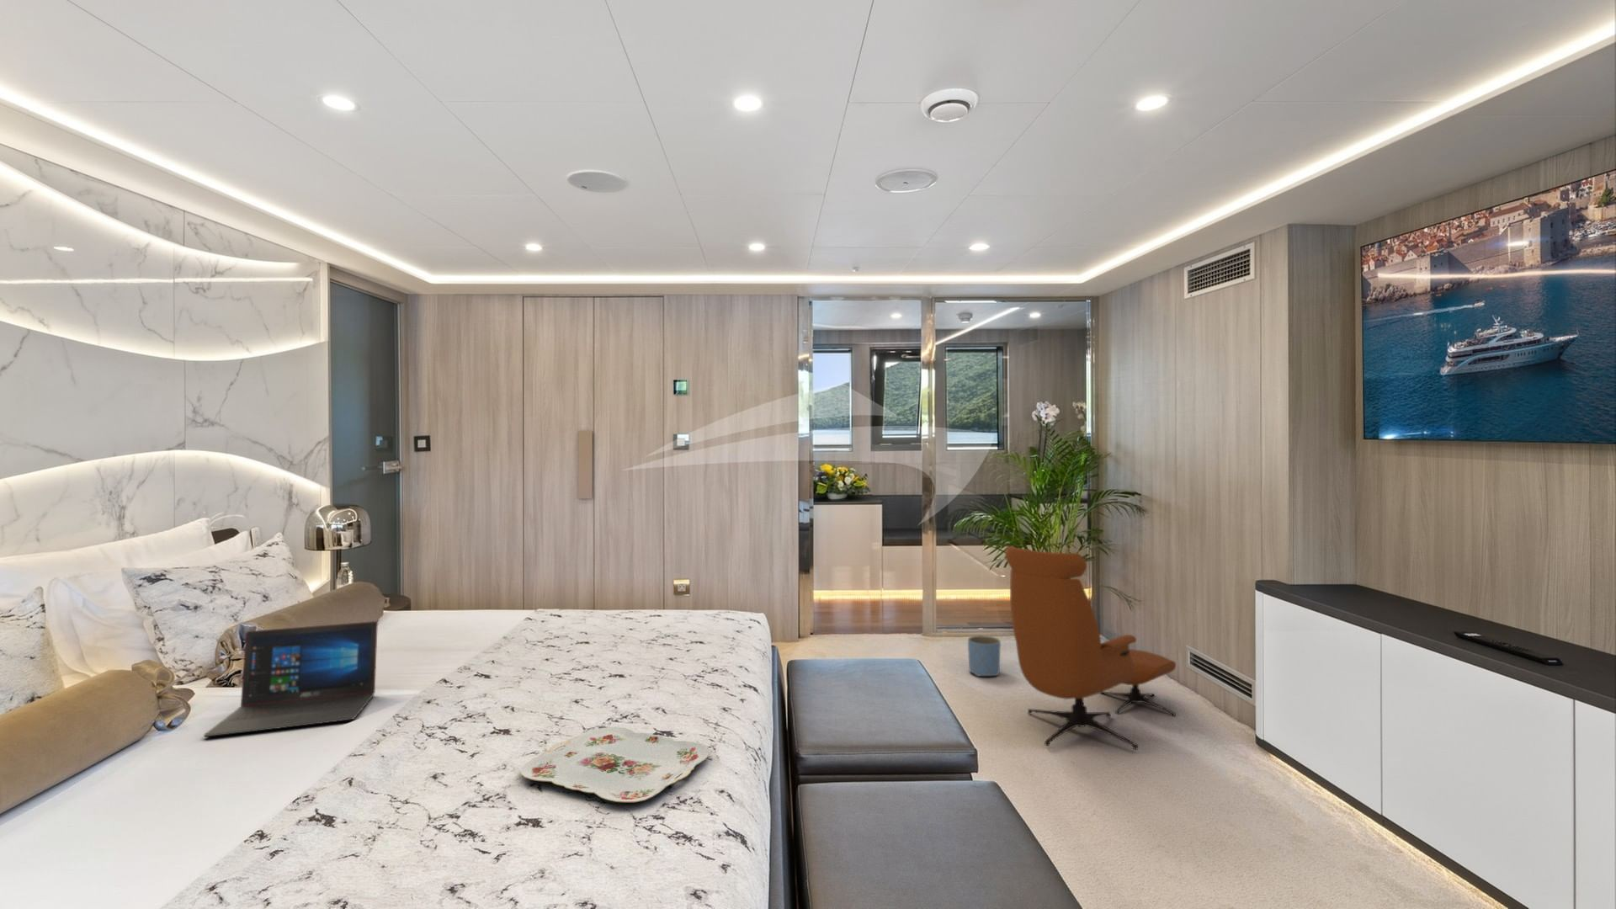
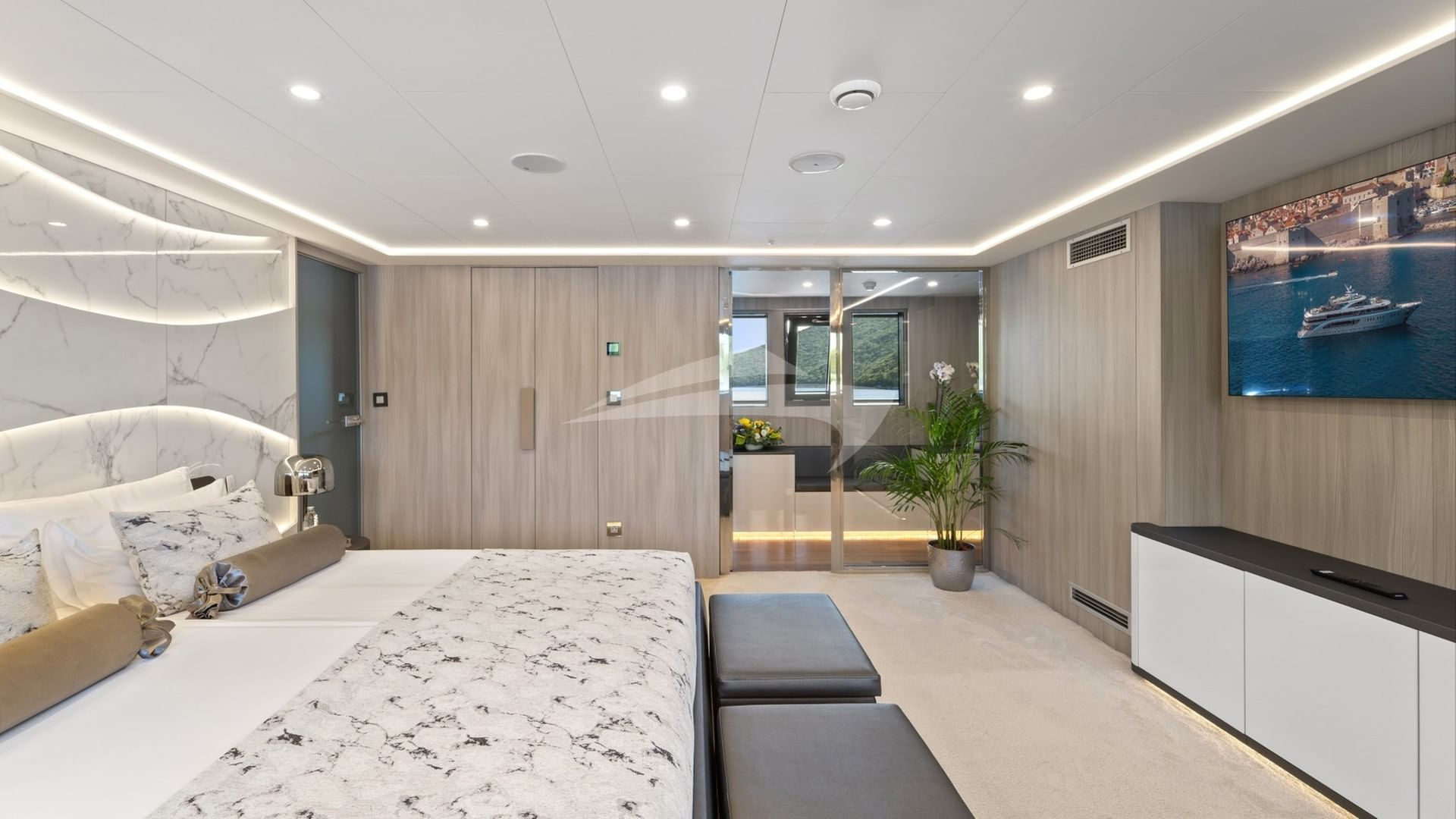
- serving tray (617, 761)
- laptop (297, 674)
- planter (983, 656)
- lounge chair (1095, 632)
